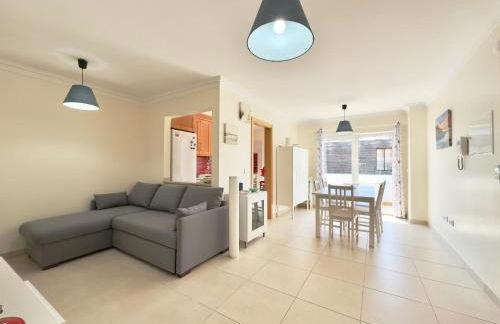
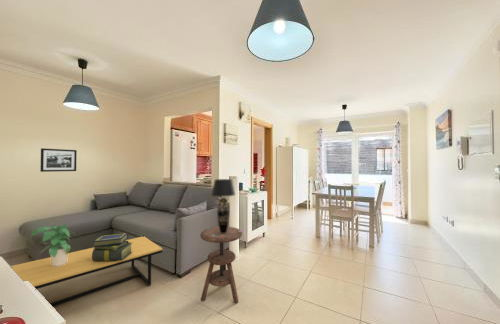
+ side table (221, 263)
+ picture frame (59, 160)
+ stack of books (111, 246)
+ table lamp (223, 205)
+ coffee table (92, 272)
+ potted plant (55, 244)
